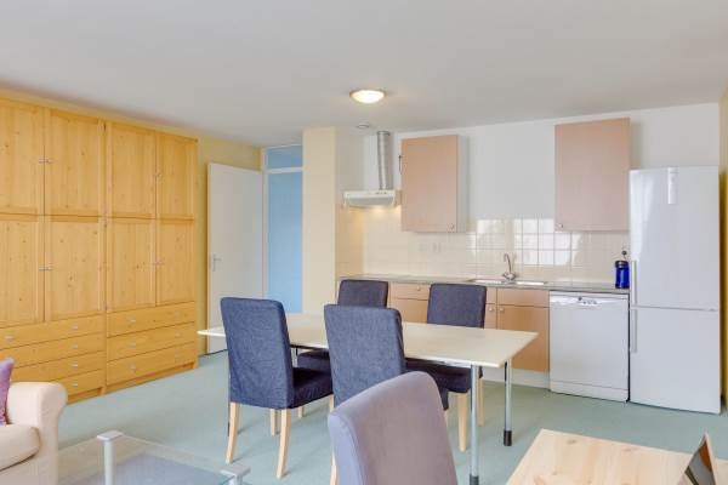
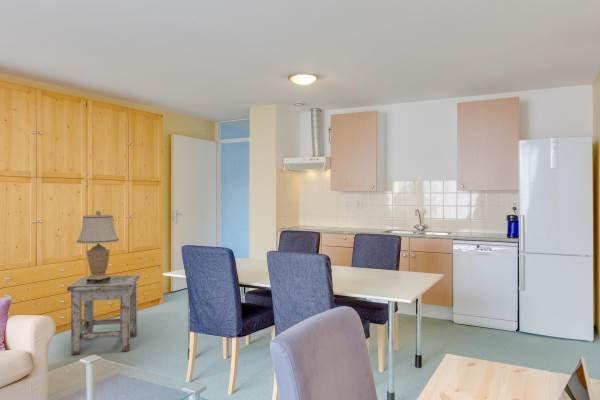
+ table lamp (98, 245)
+ stool (106, 319)
